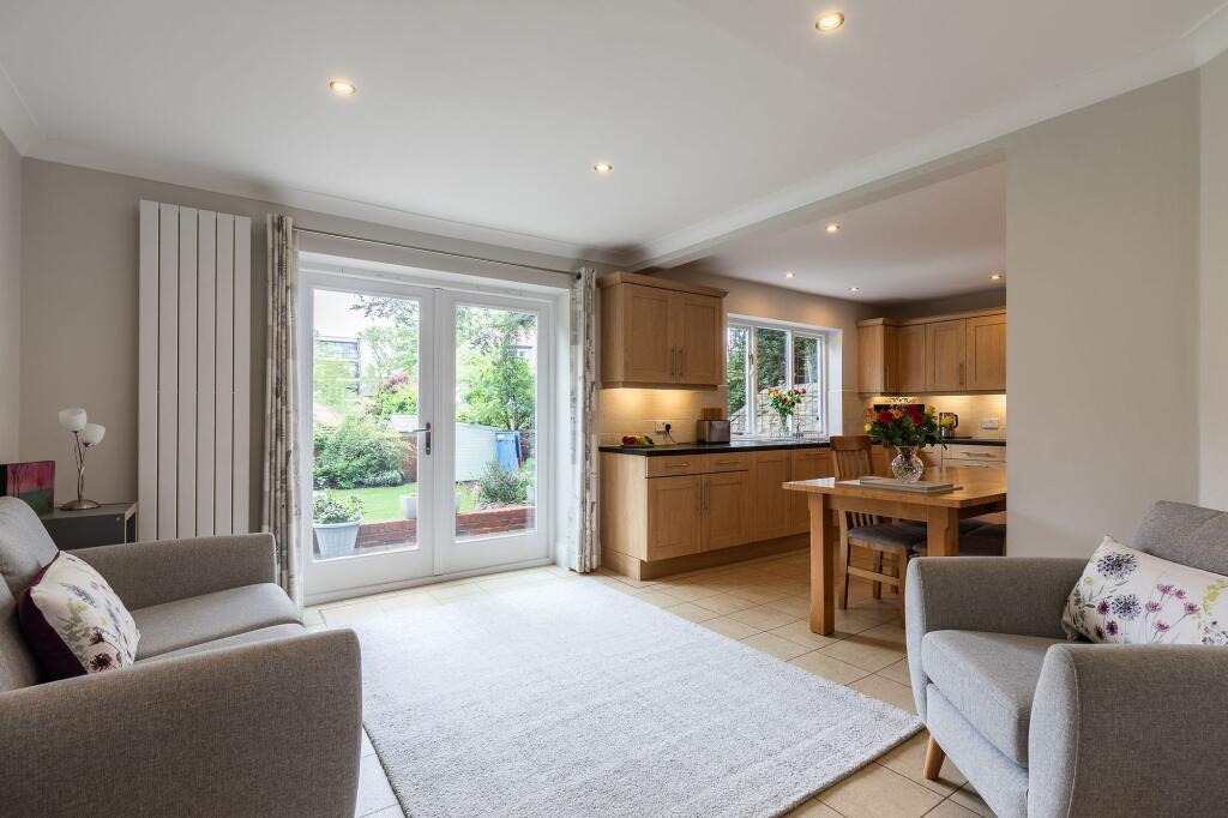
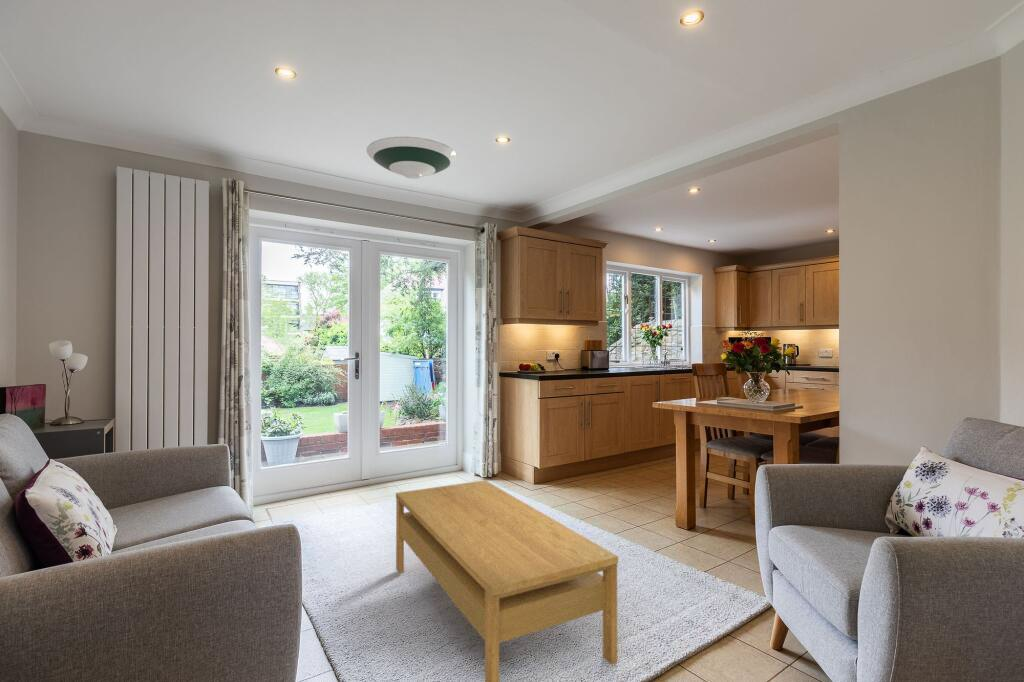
+ coffee table (487, 563)
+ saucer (412, 165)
